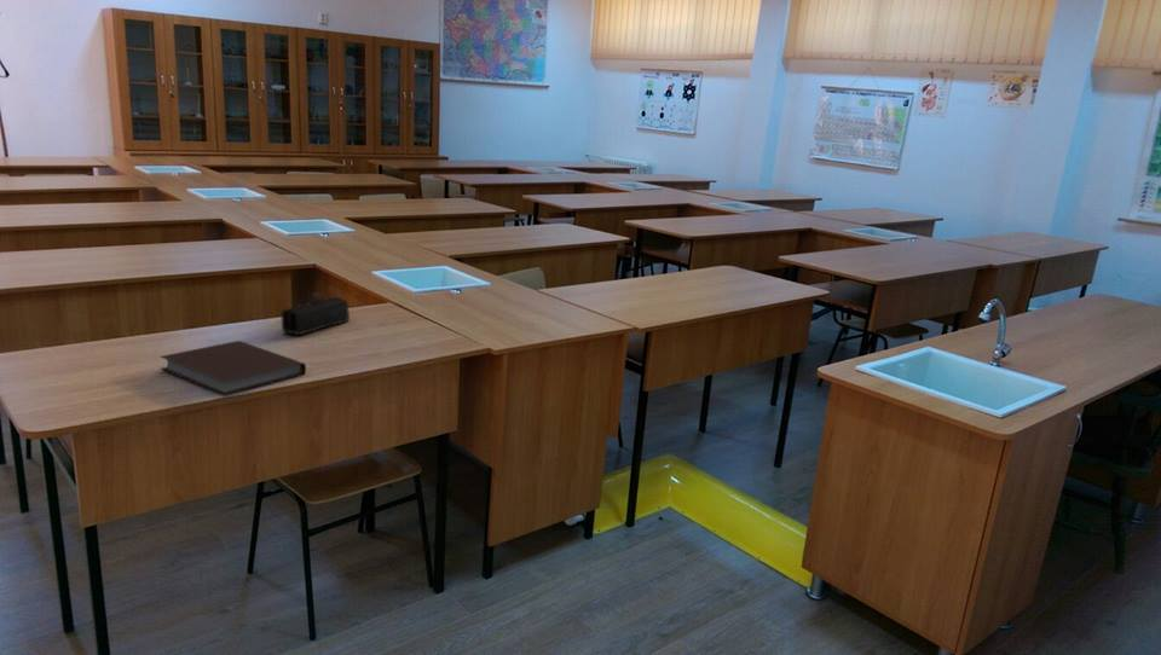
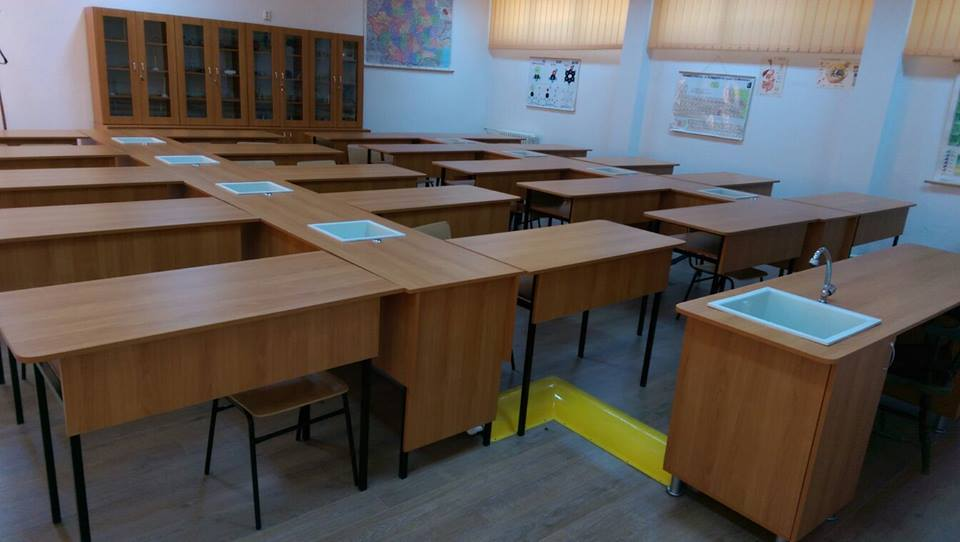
- pencil case (316, 308)
- notebook (233, 365)
